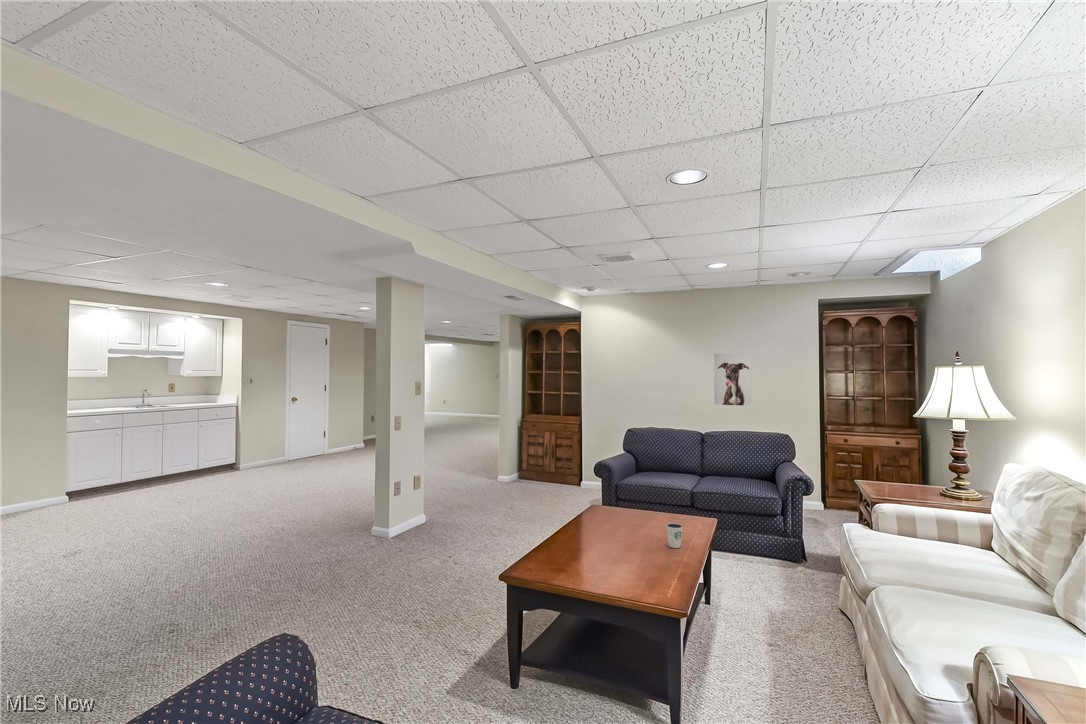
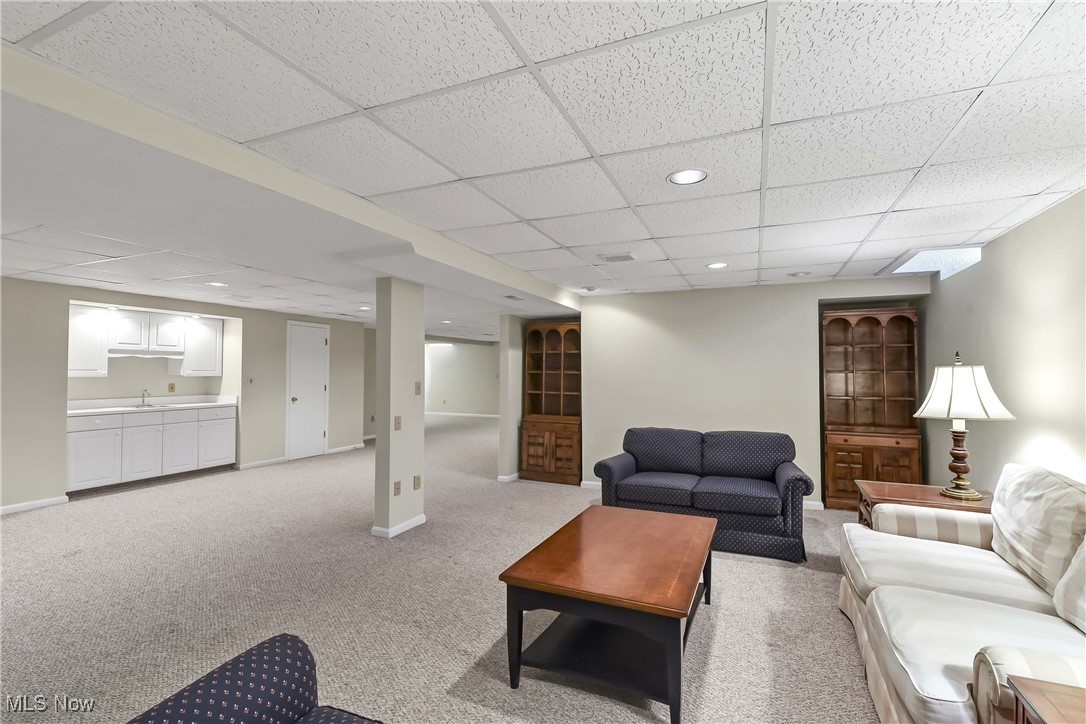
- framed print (732, 379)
- dixie cup (674, 535)
